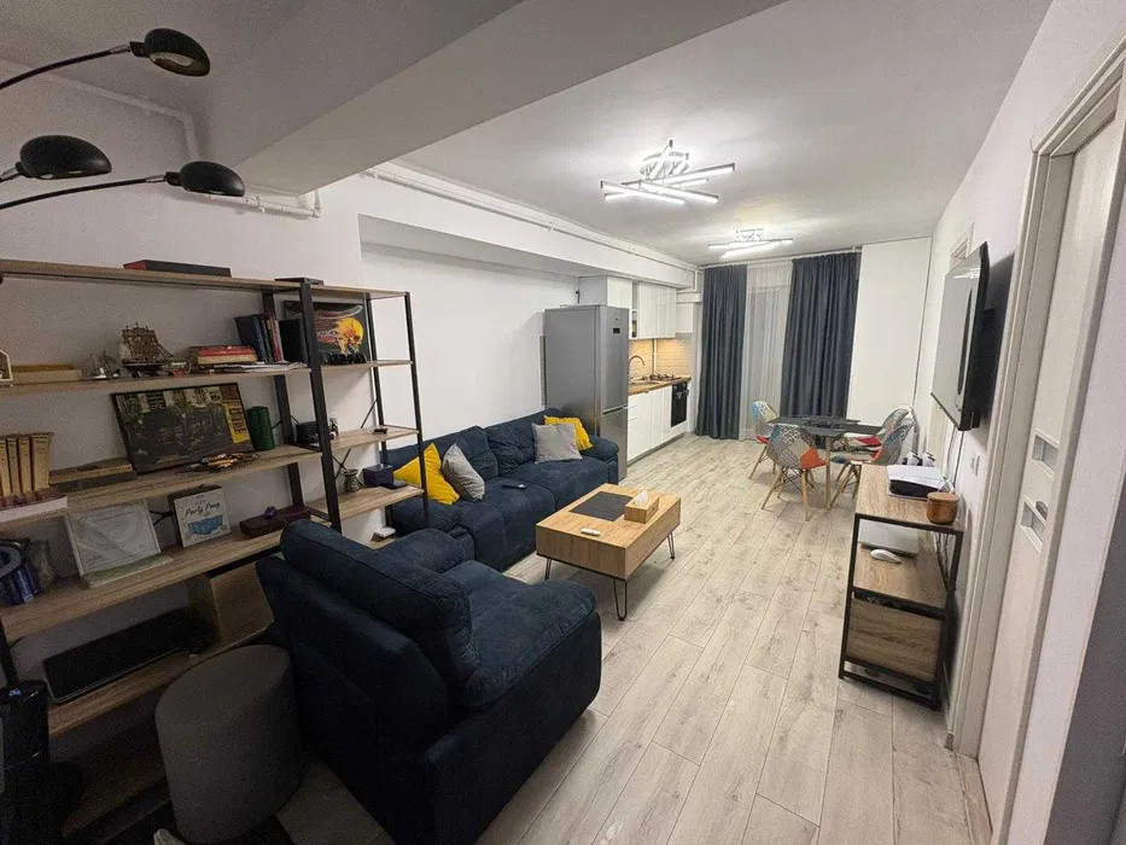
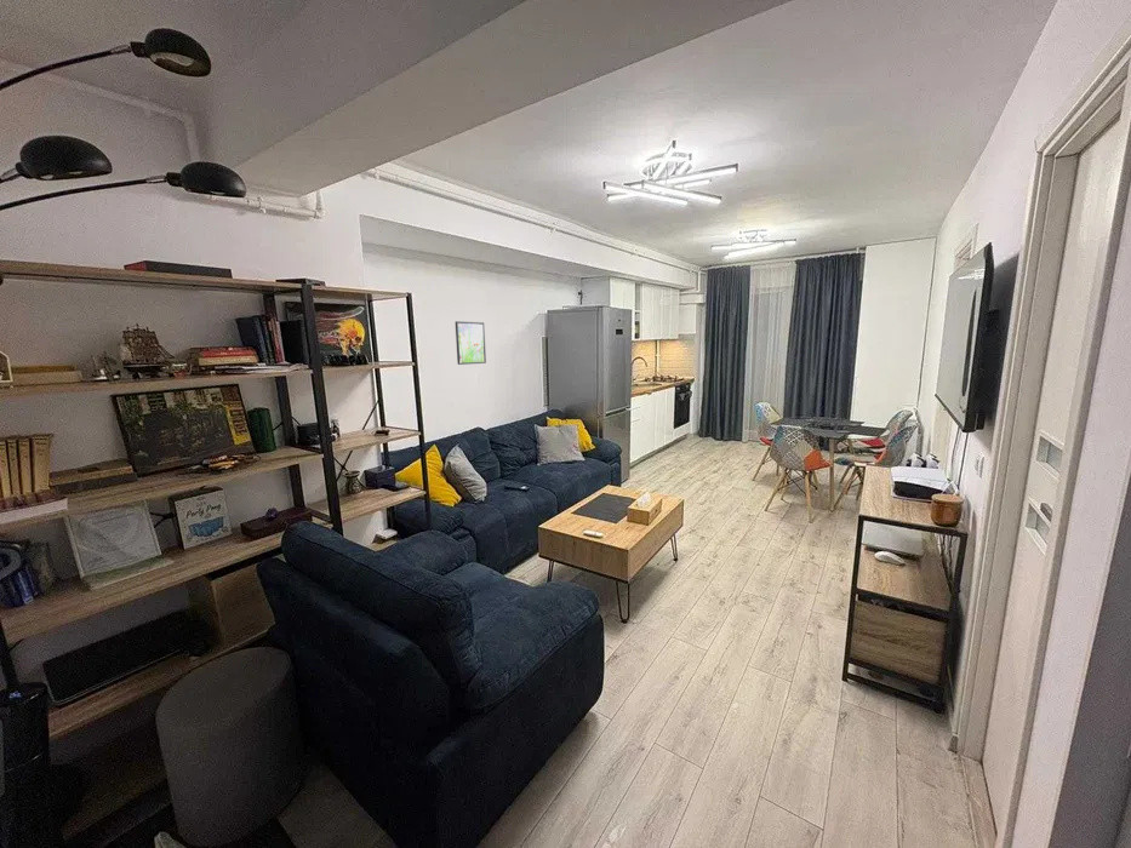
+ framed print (470, 343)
